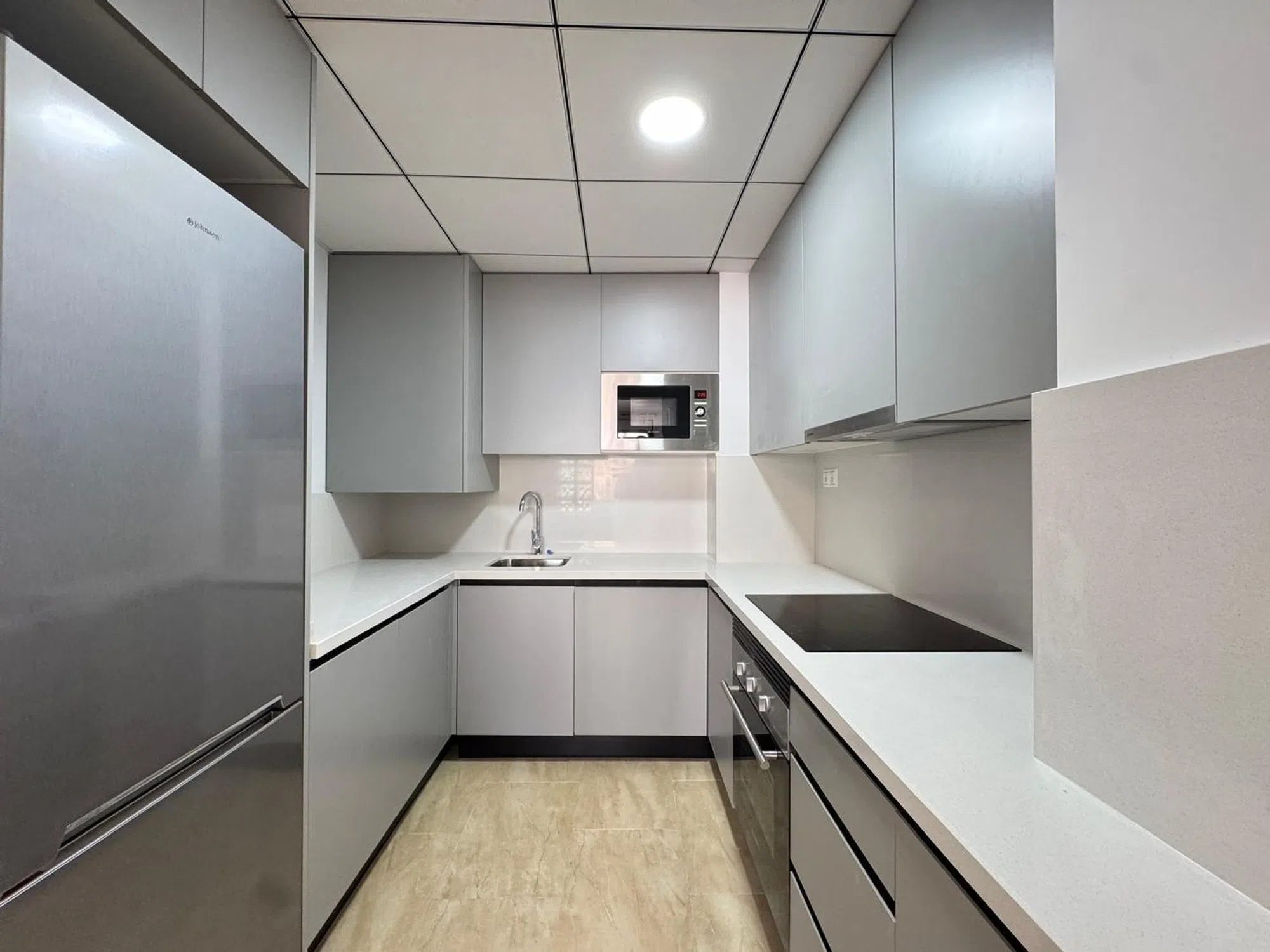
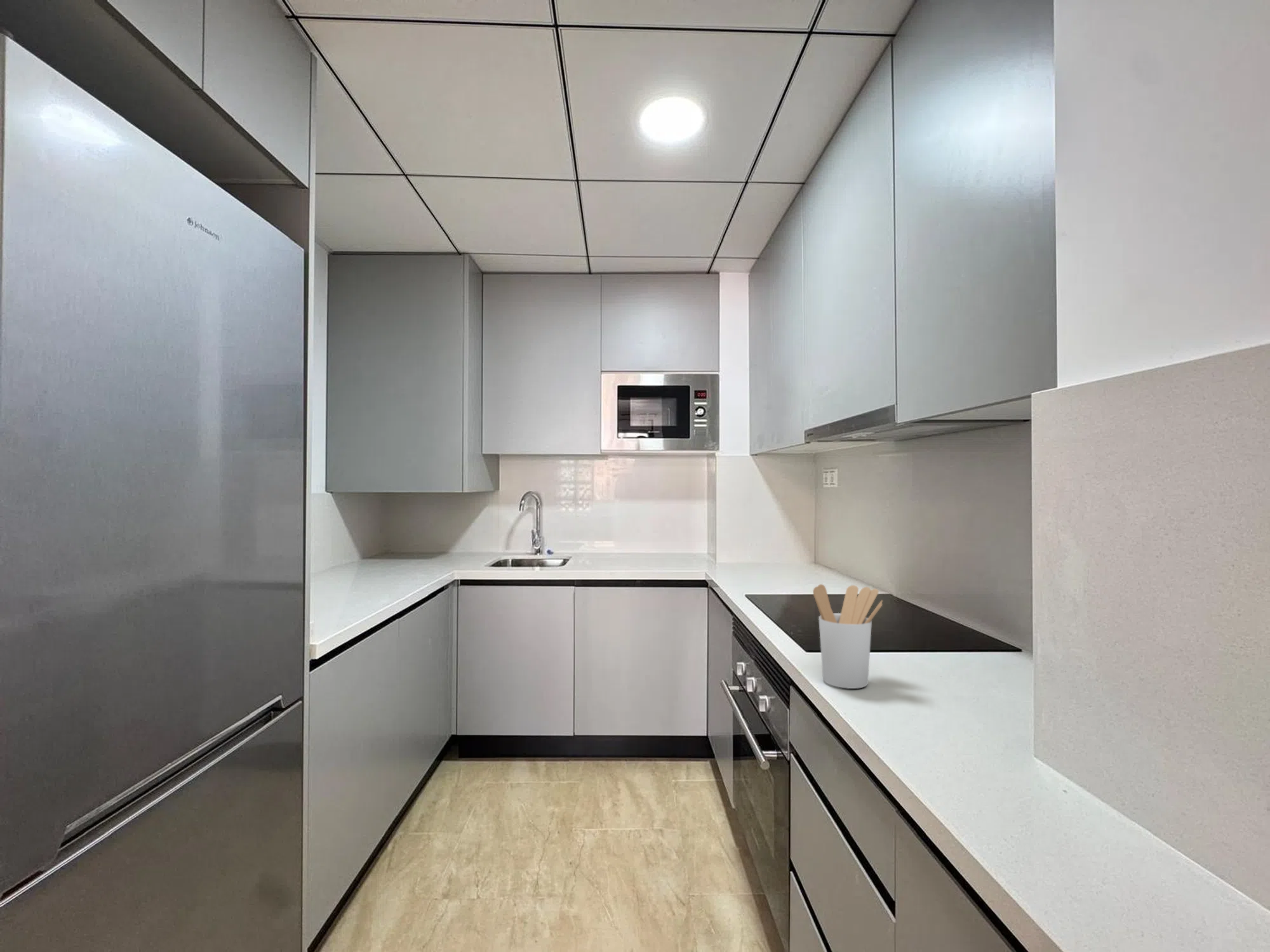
+ utensil holder (850, 632)
